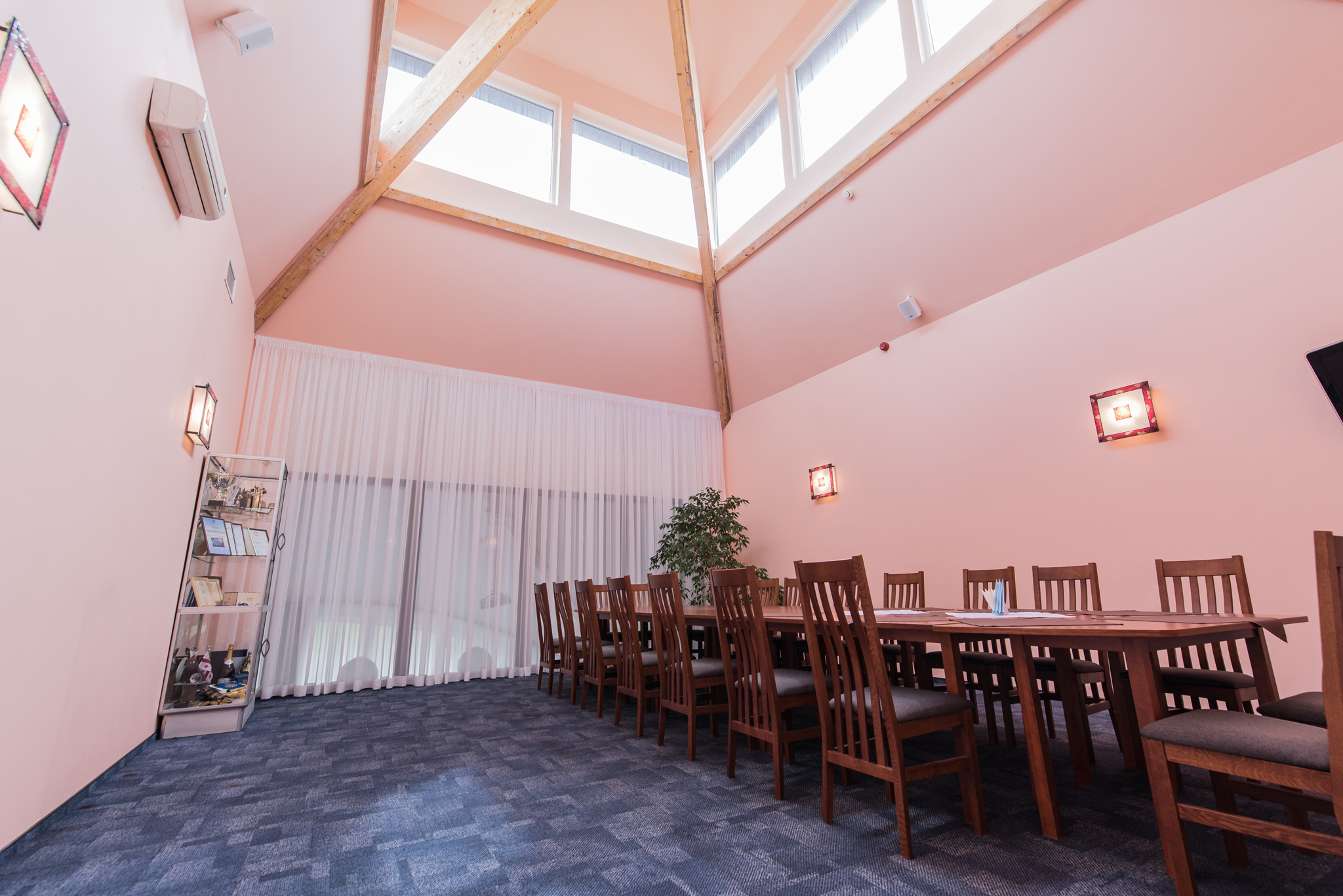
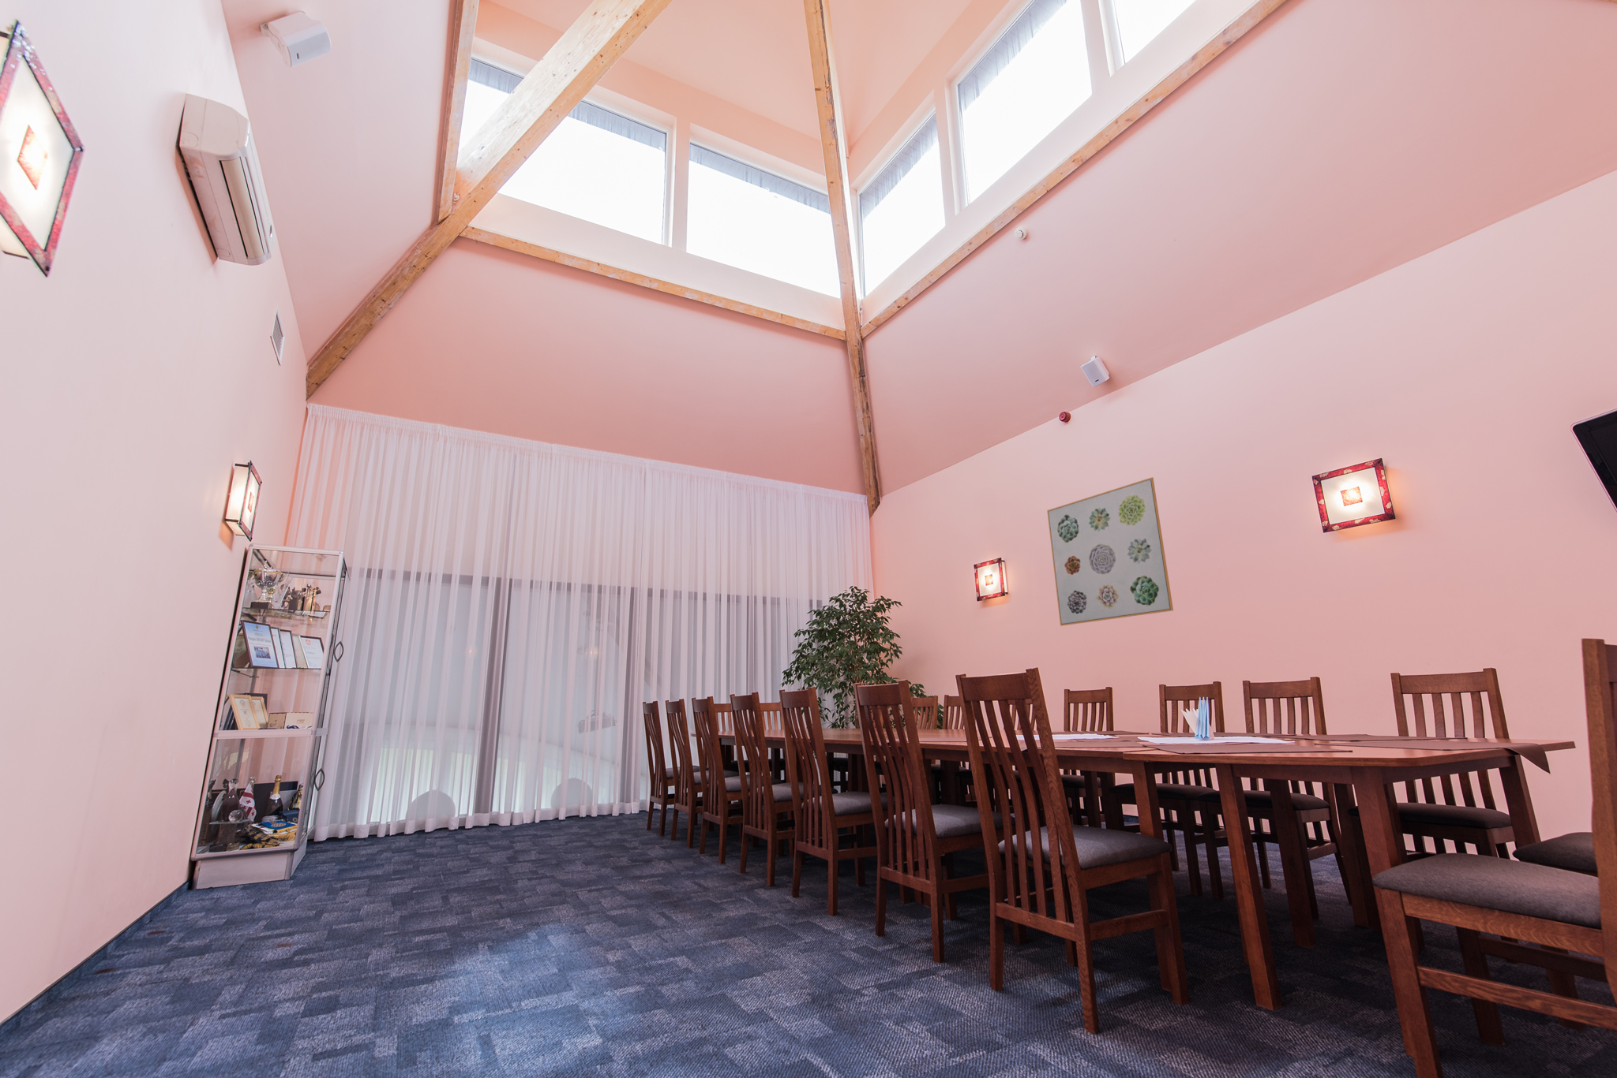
+ wall art (1104, 555)
